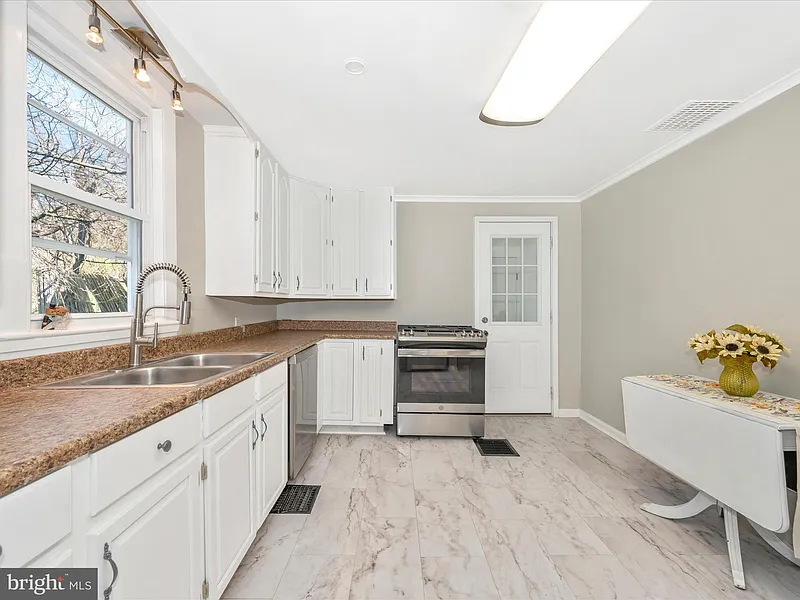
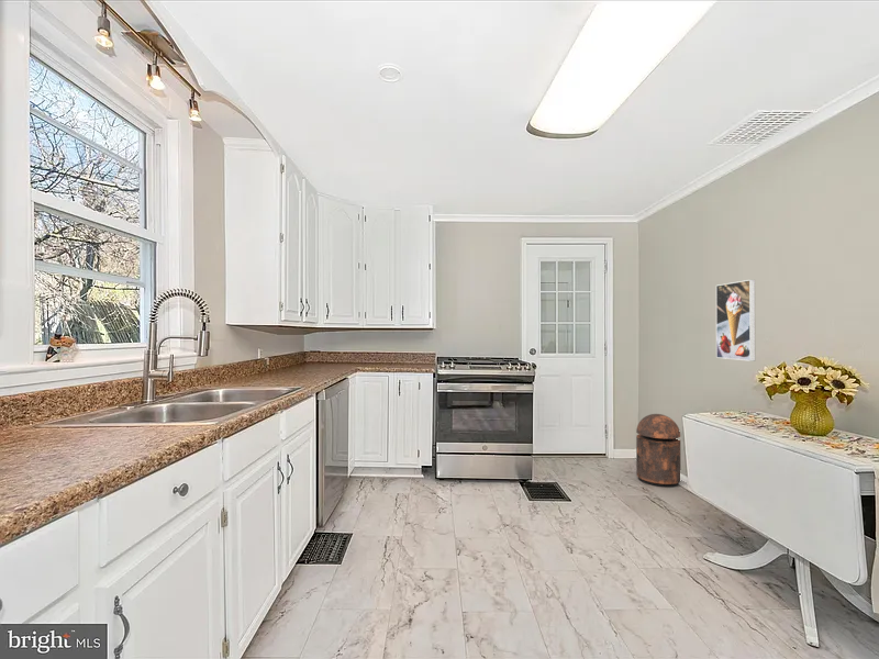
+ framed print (734, 321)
+ trash can (657, 447)
